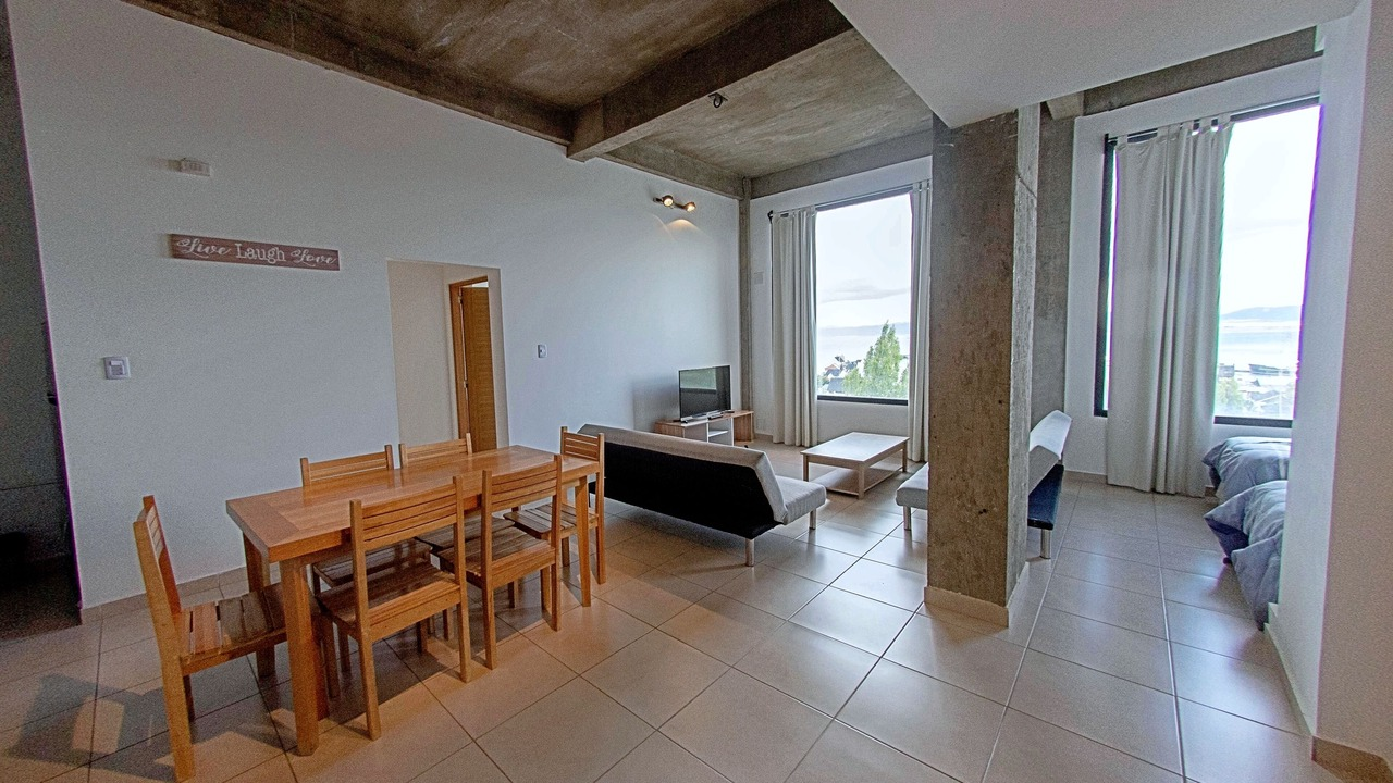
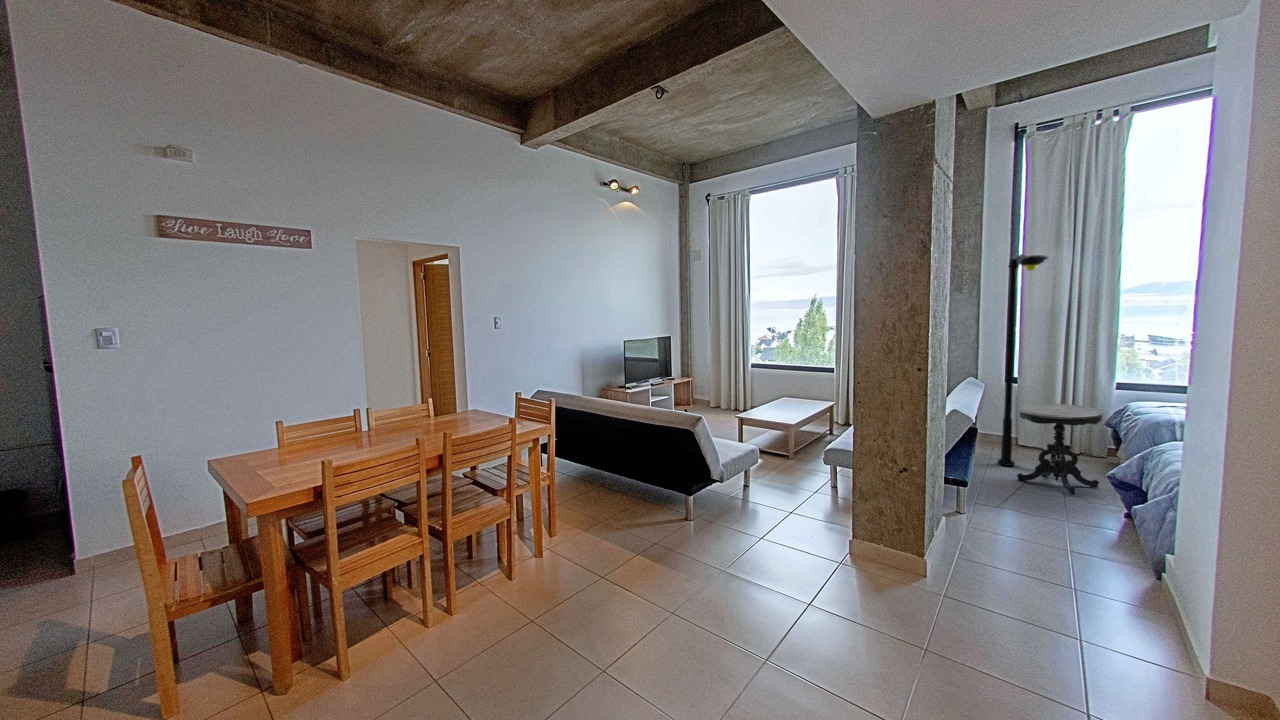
+ floor lamp (1013, 357)
+ side table (1057, 446)
